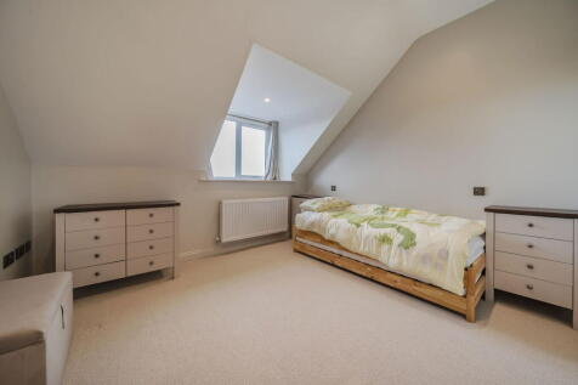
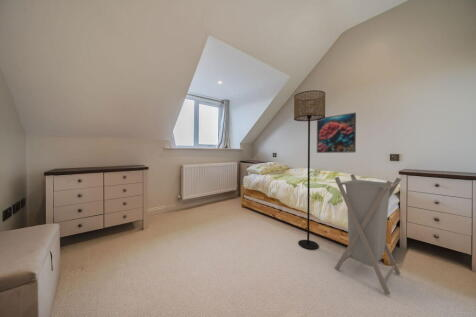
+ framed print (334, 134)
+ floor lamp (308, 170)
+ laundry hamper (367, 224)
